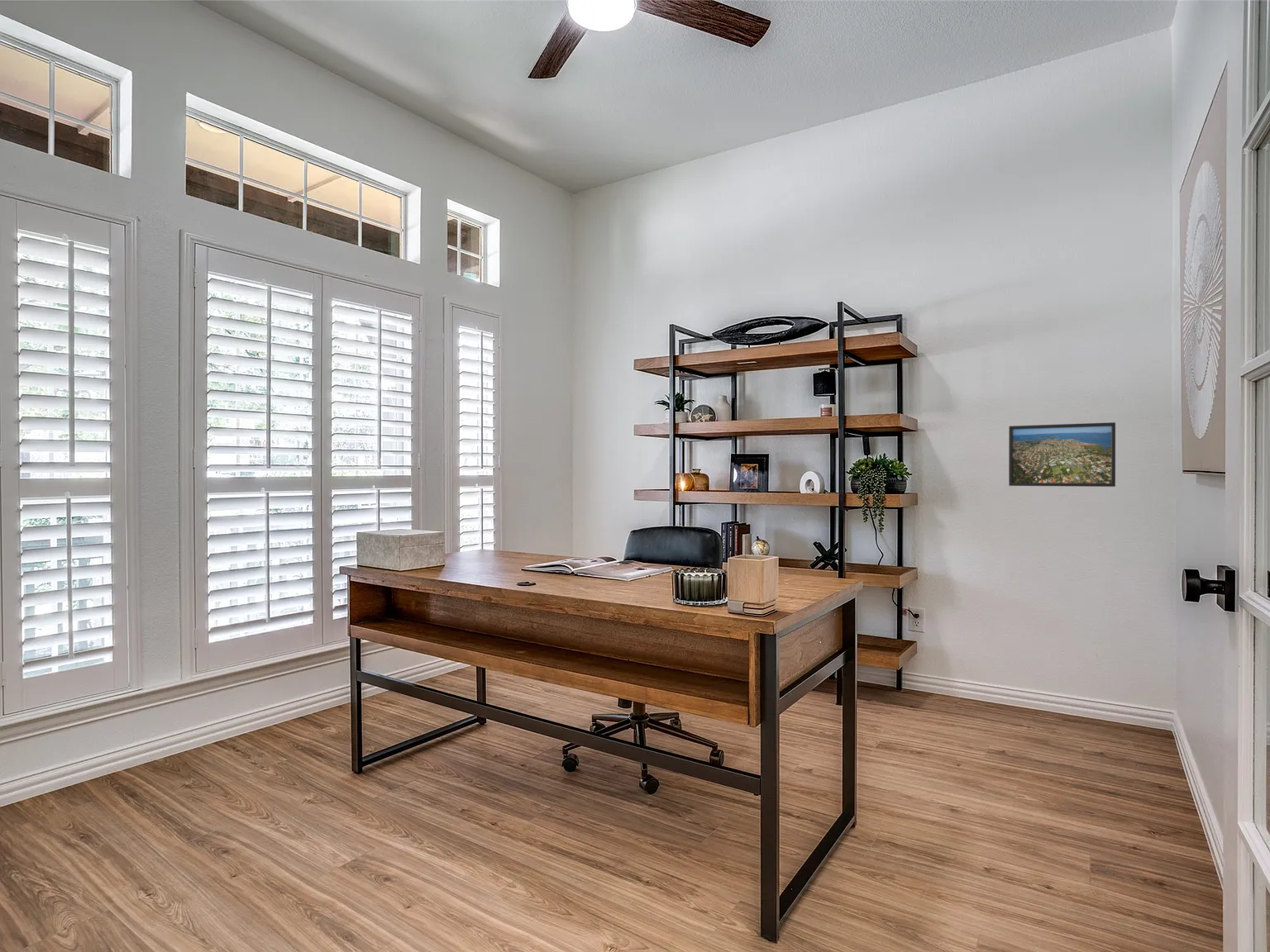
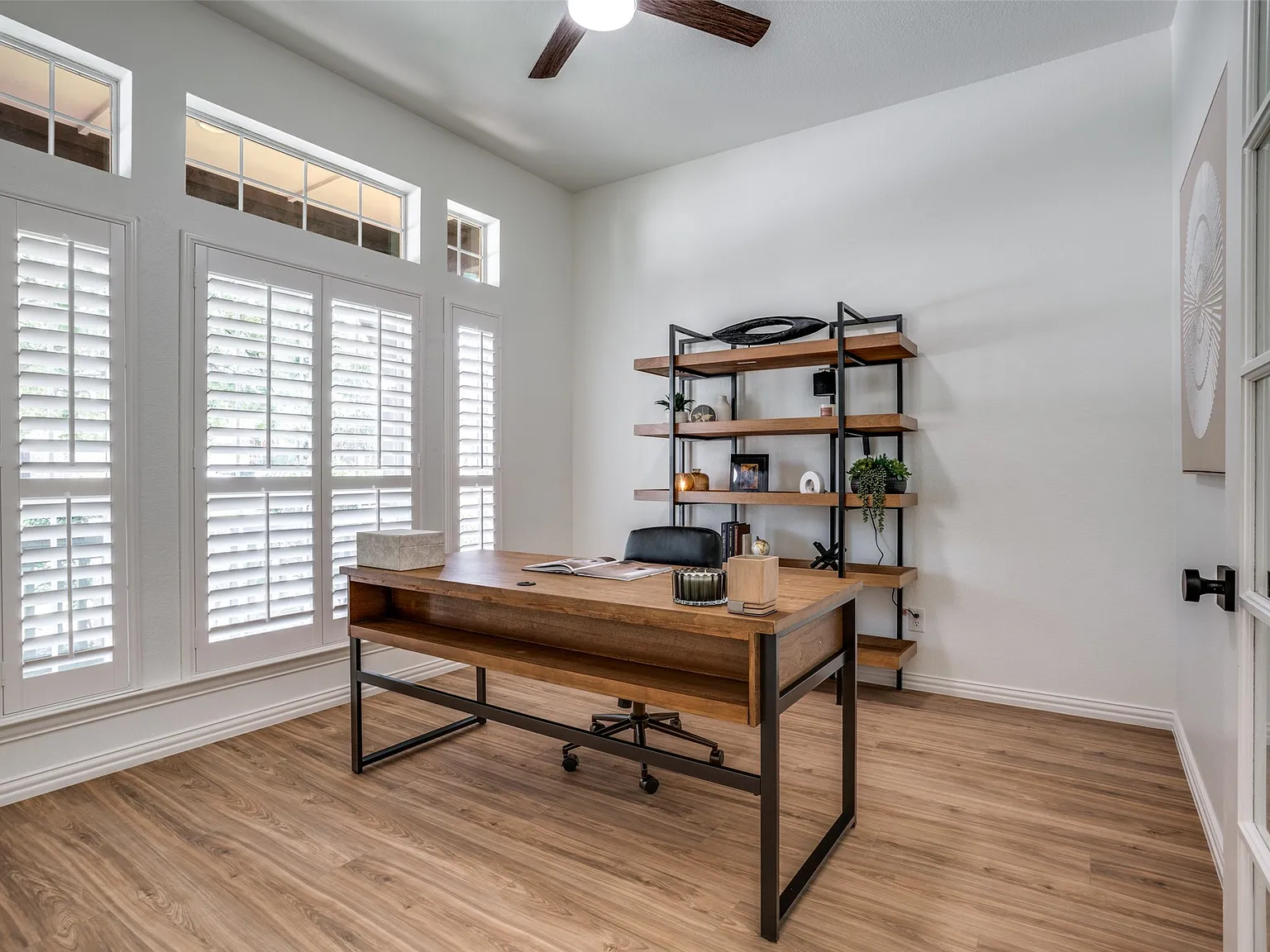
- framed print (1060, 455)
